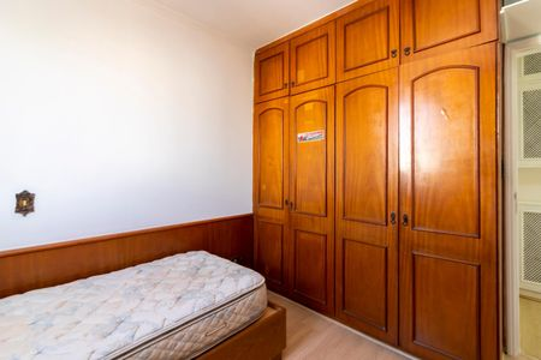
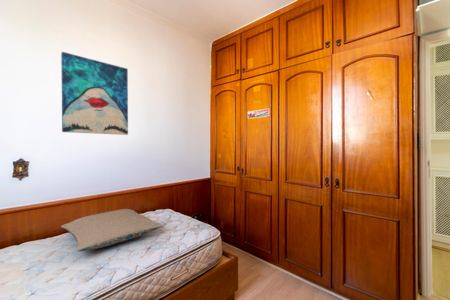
+ wall art (97, 97)
+ pillow (112, 226)
